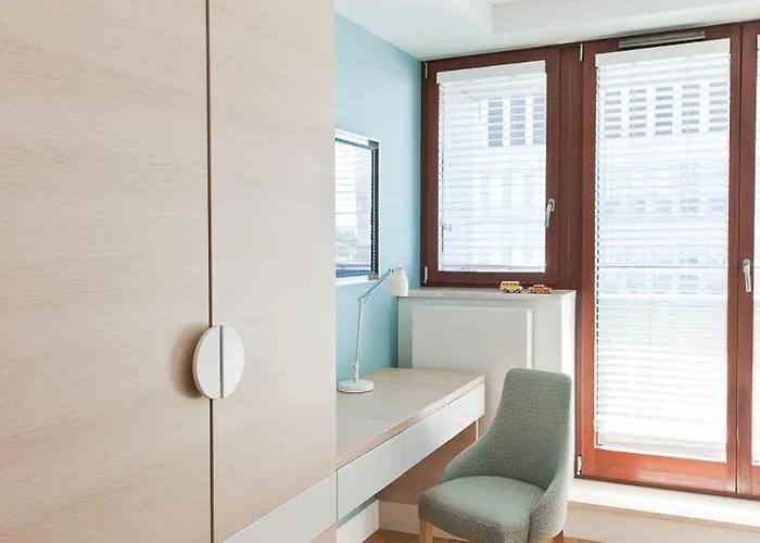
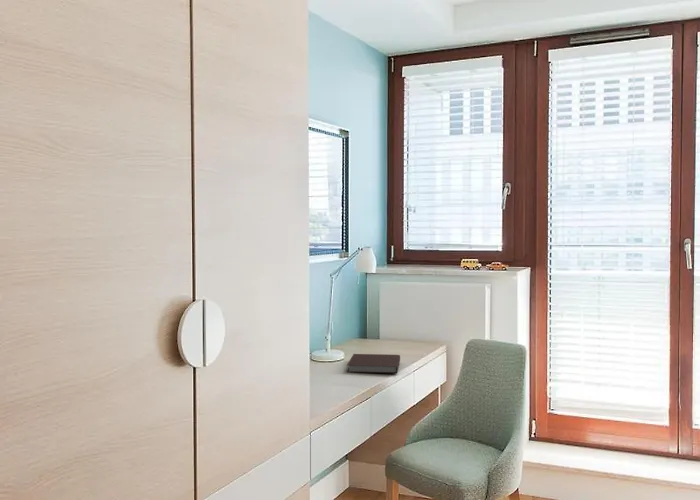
+ notebook (374, 363)
